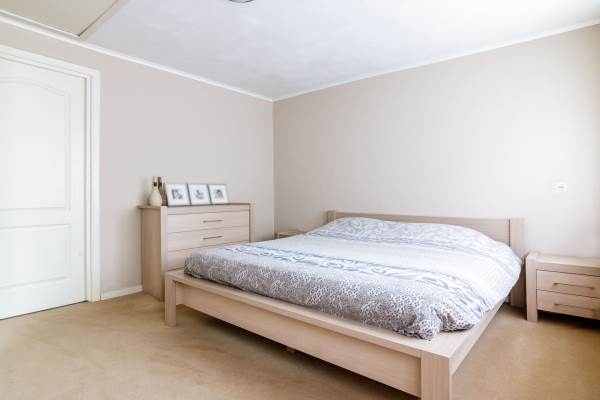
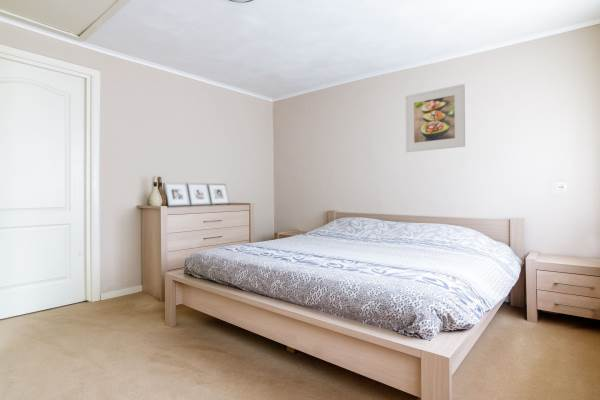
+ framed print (433, 119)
